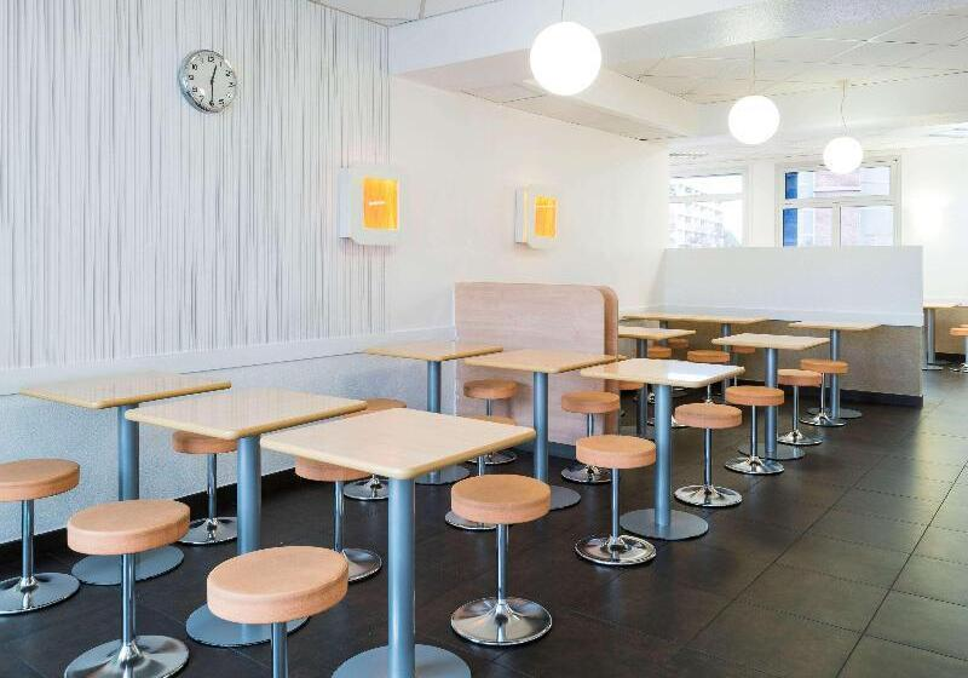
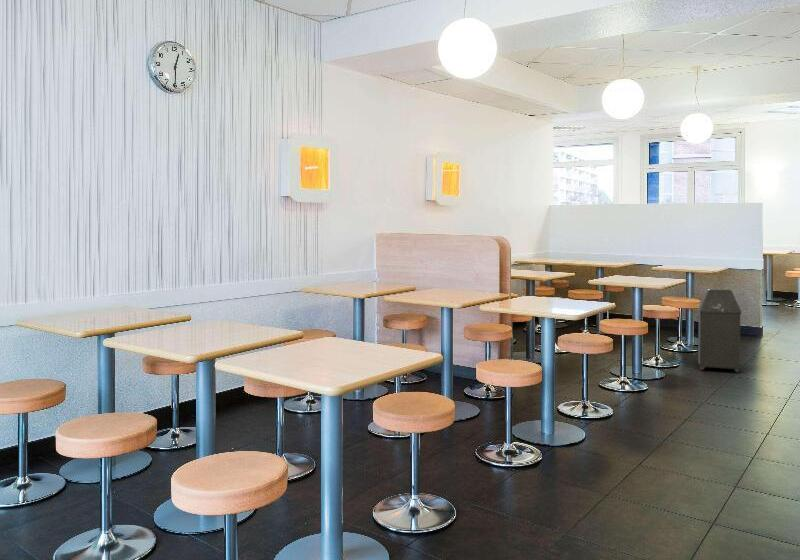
+ trash can (718, 328)
